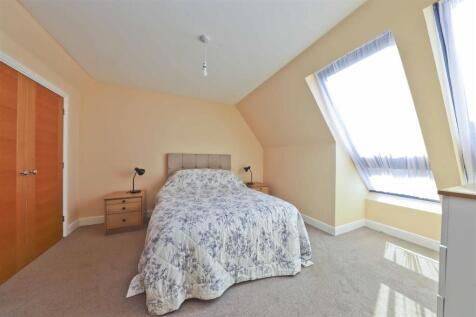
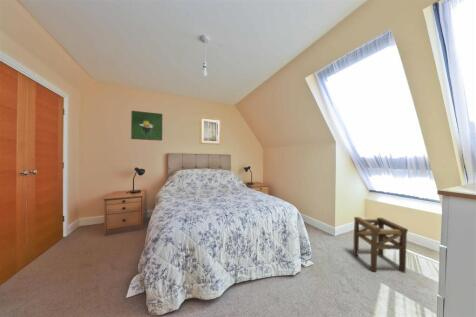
+ stool (378, 242)
+ wall art (210, 131)
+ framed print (147, 126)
